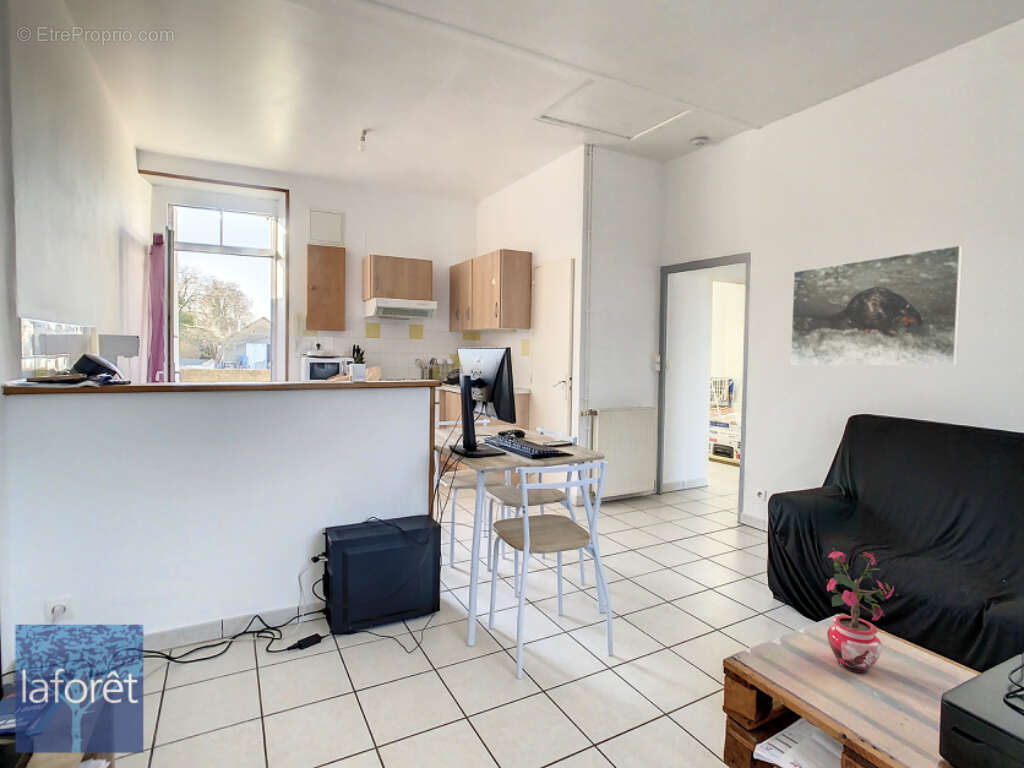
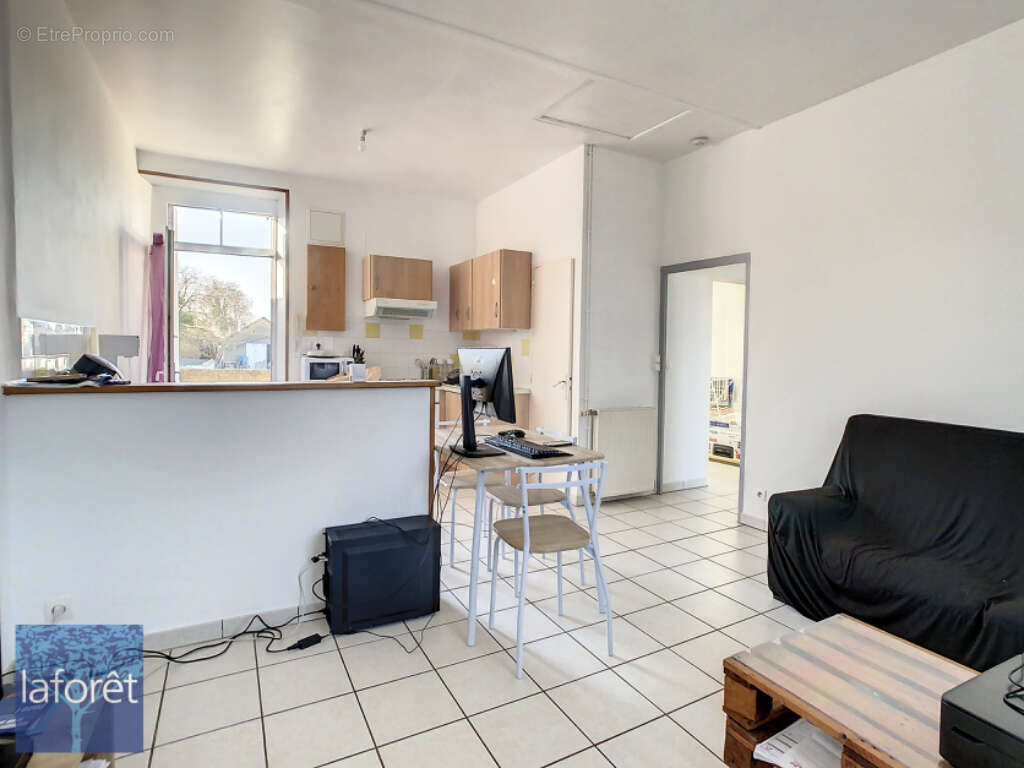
- potted plant (854, 606)
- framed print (865, 312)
